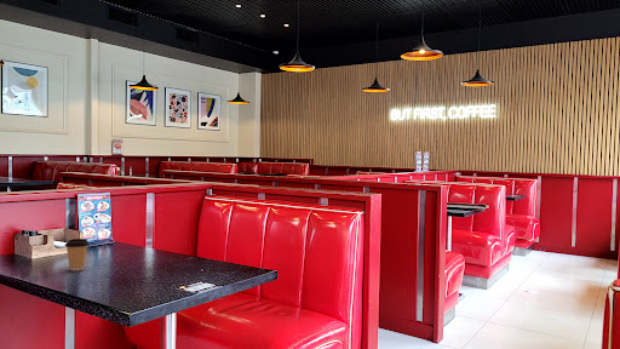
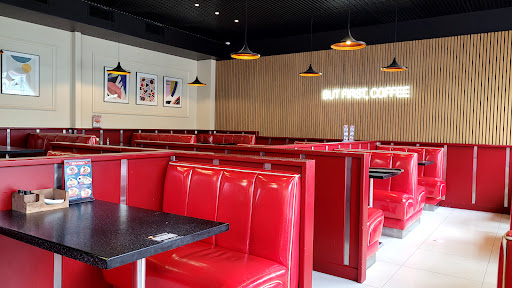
- coffee cup (76, 254)
